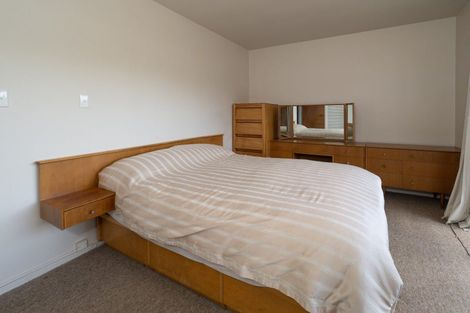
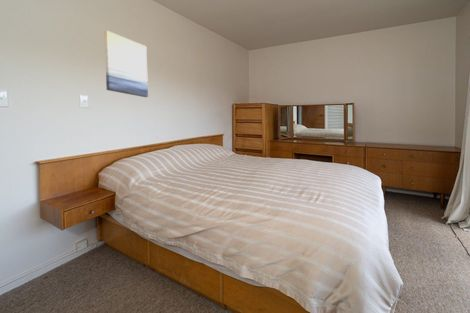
+ wall art (127, 66)
